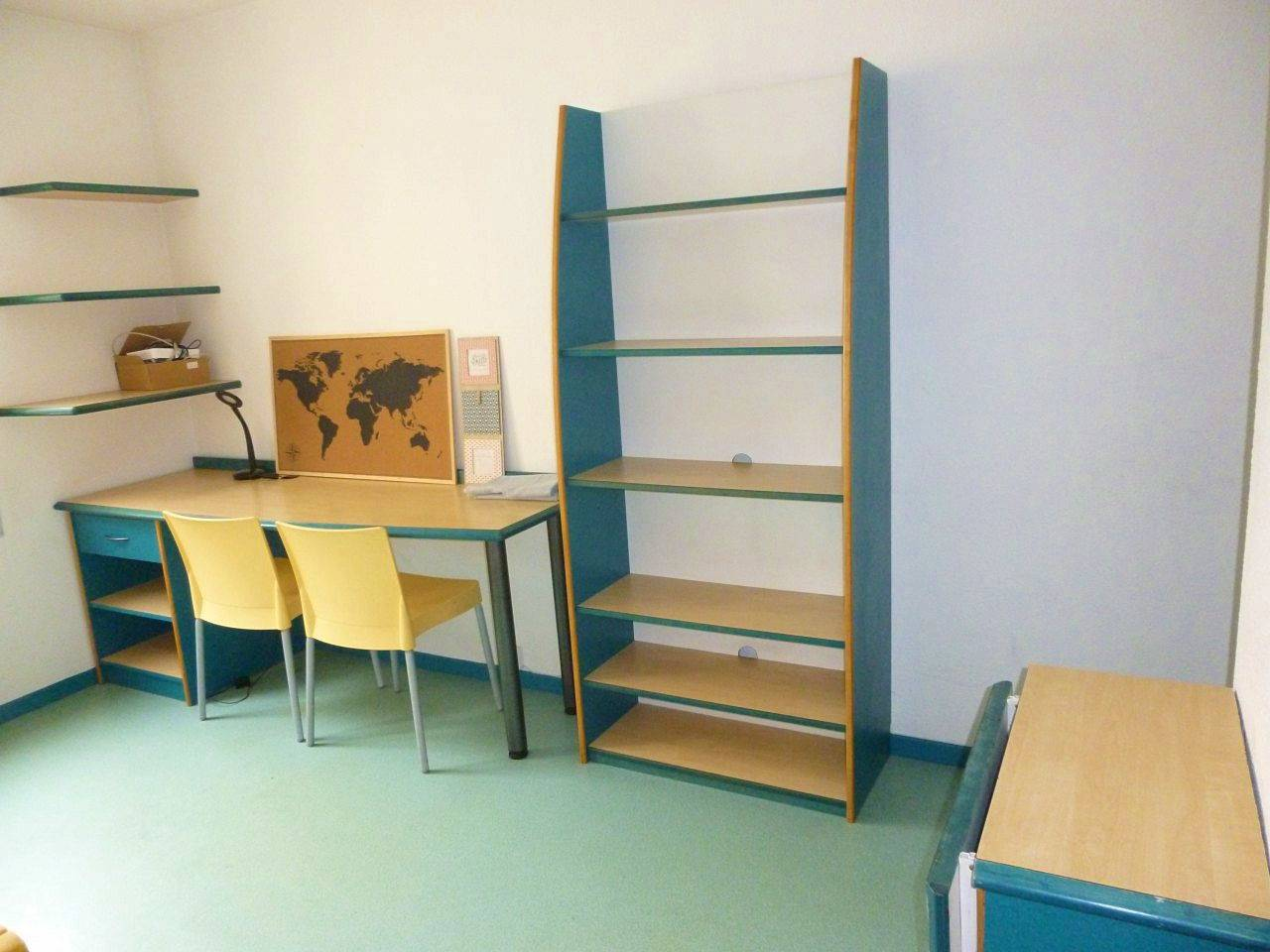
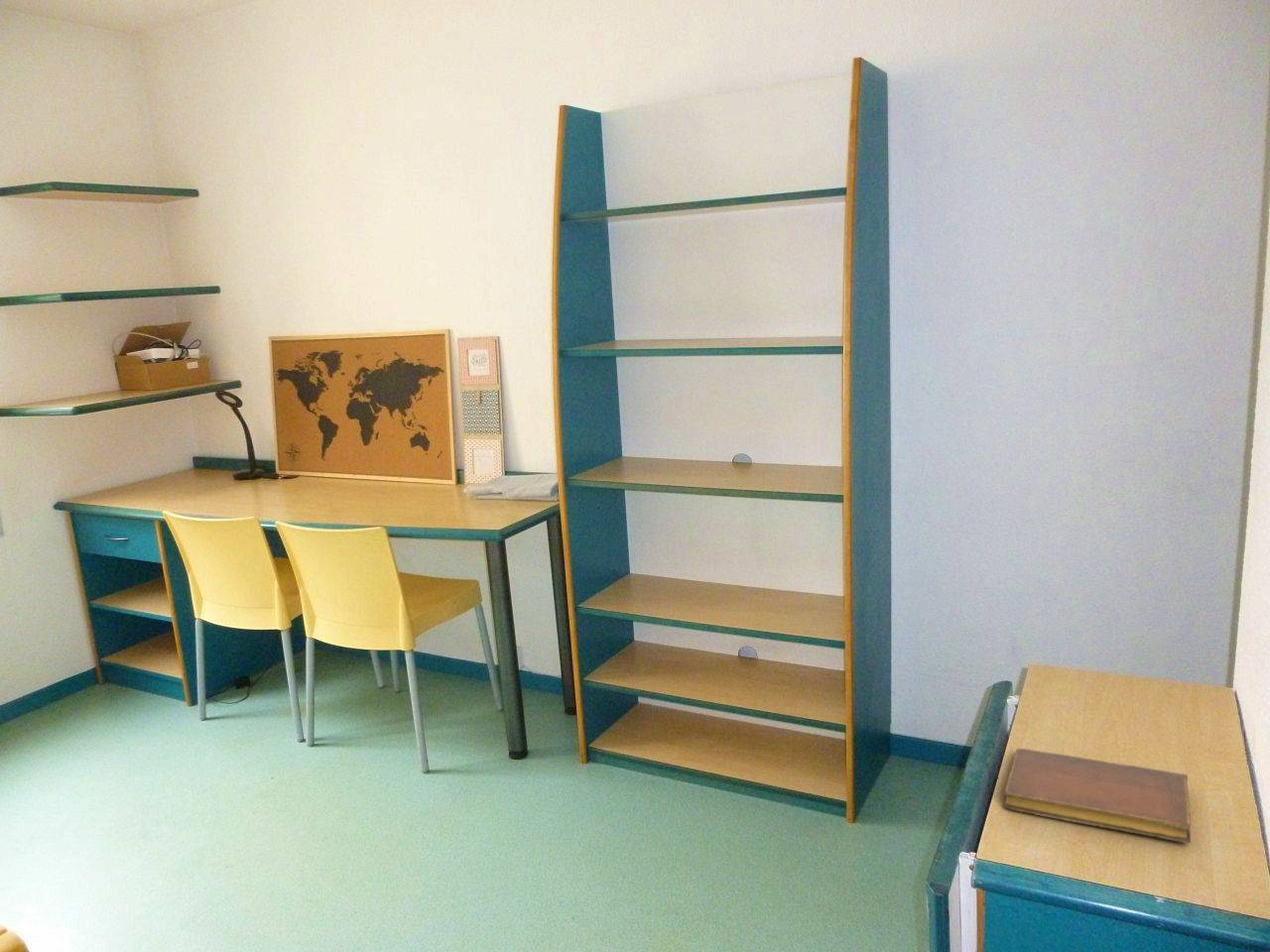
+ notebook (1095, 790)
